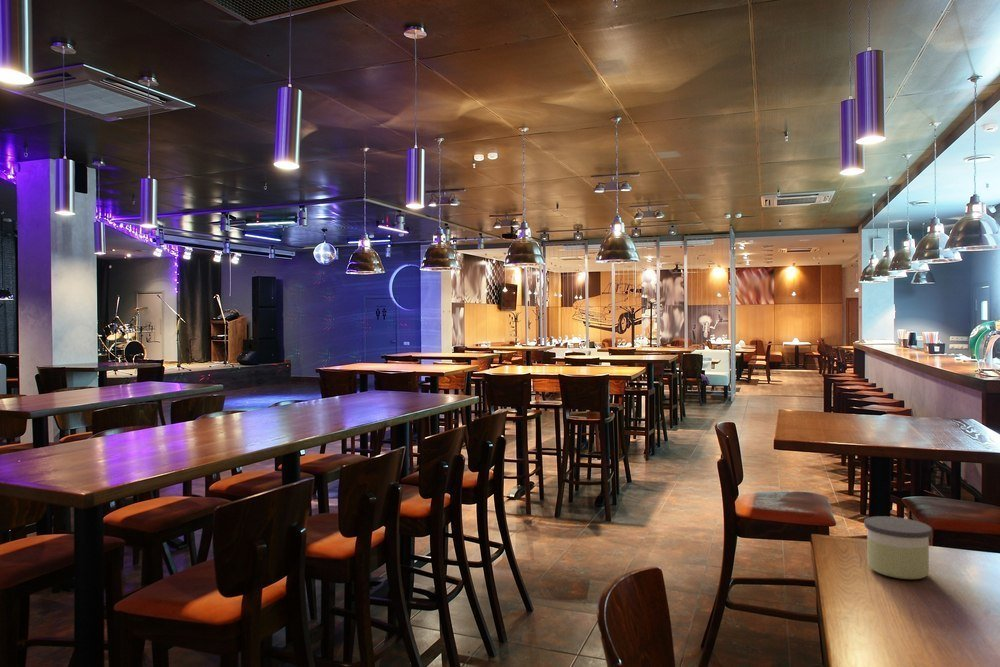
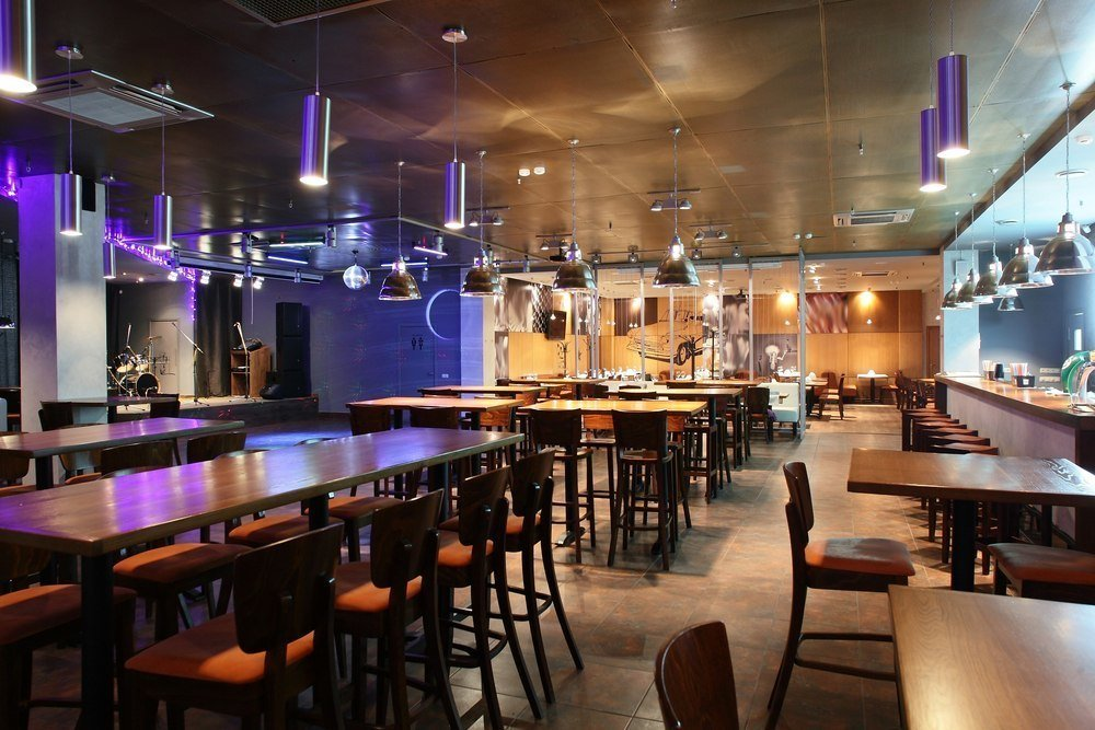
- candle (897, 547)
